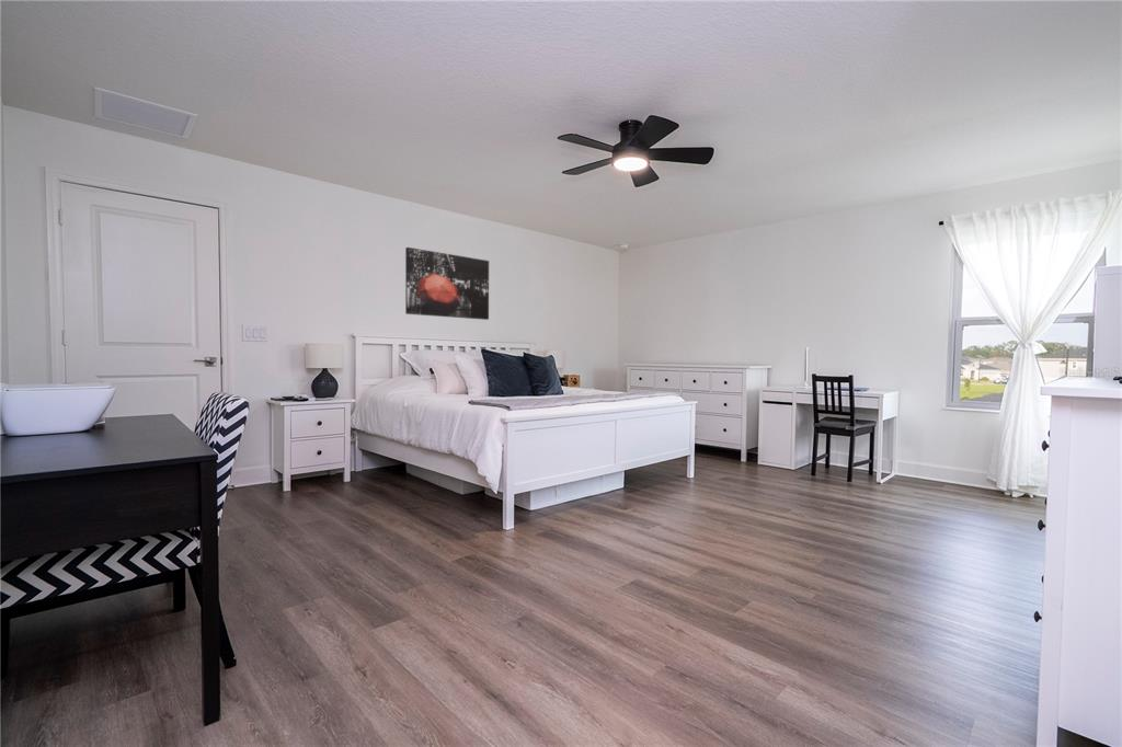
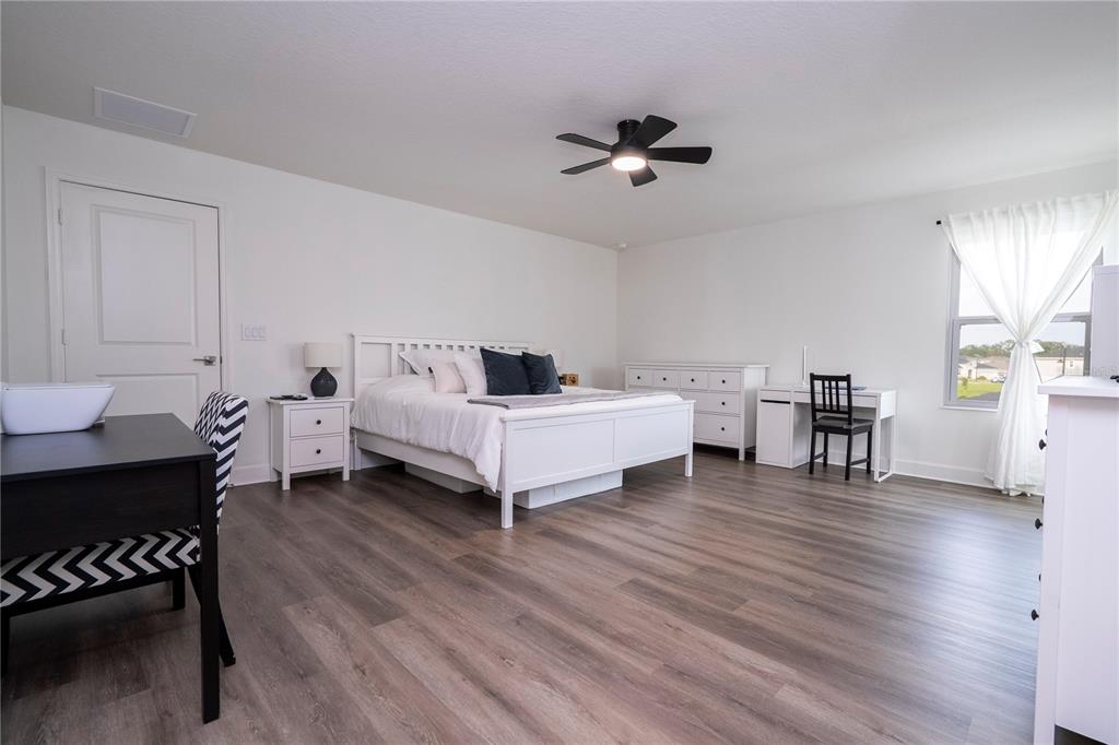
- wall art (449, 285)
